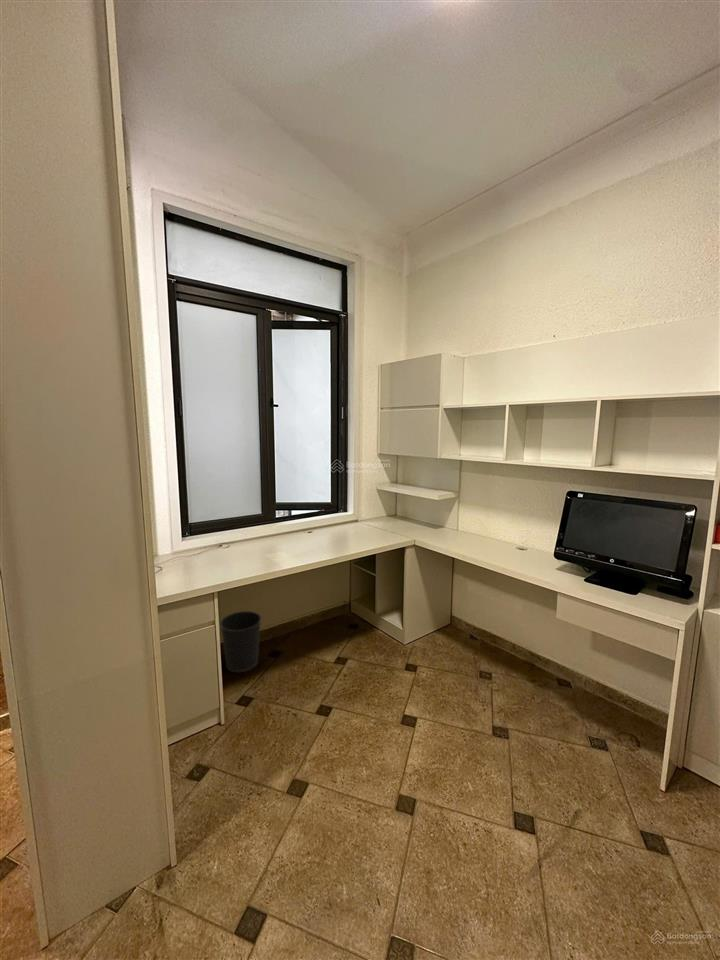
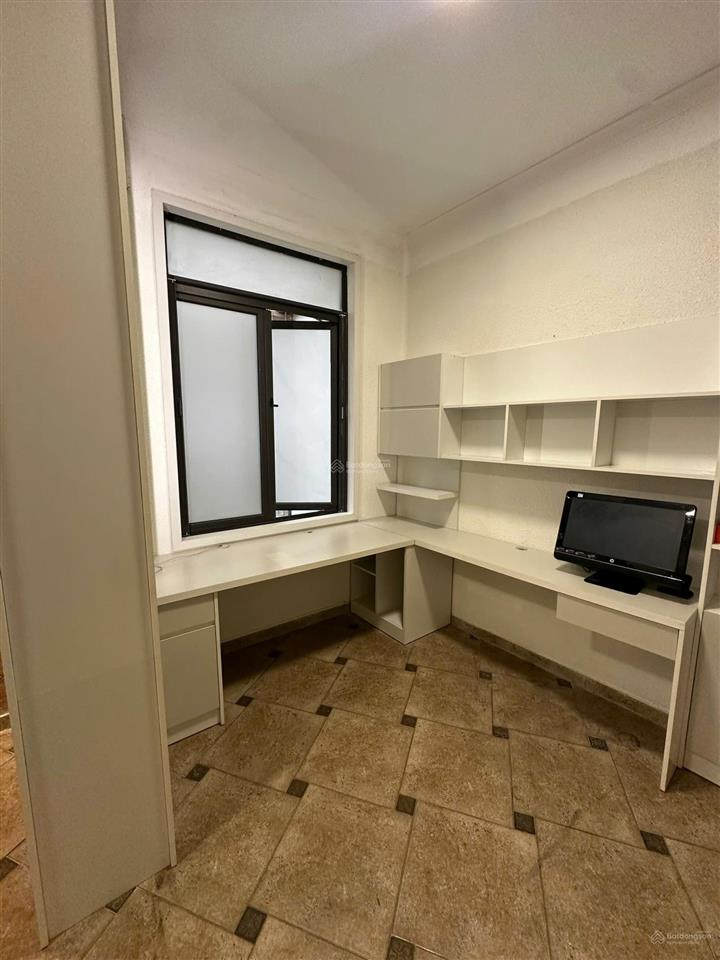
- wastebasket (241, 641)
